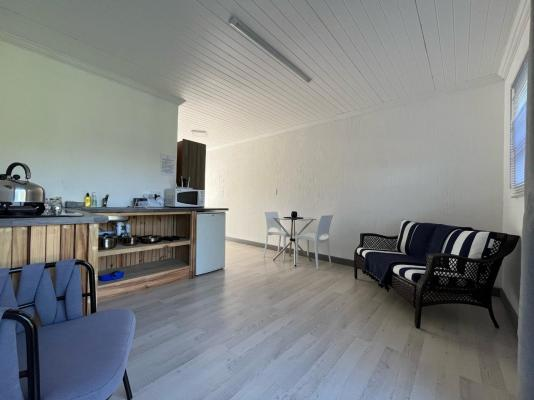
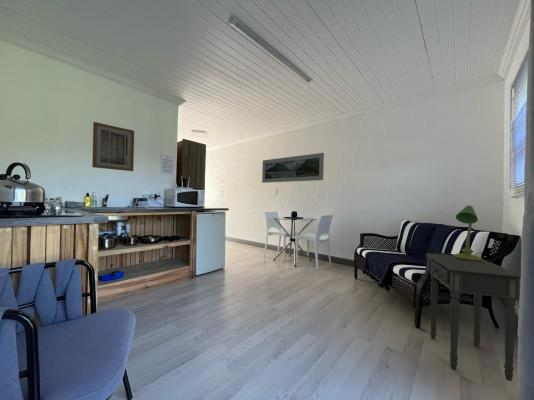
+ table lamp (467, 232)
+ wall art (114, 147)
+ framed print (289, 169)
+ side table (459, 309)
